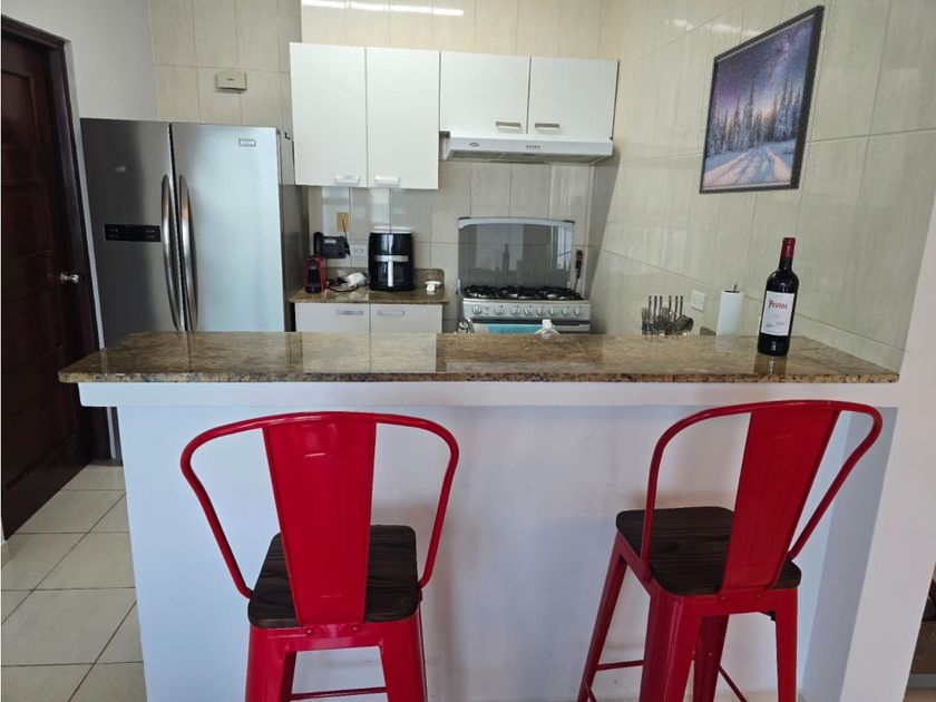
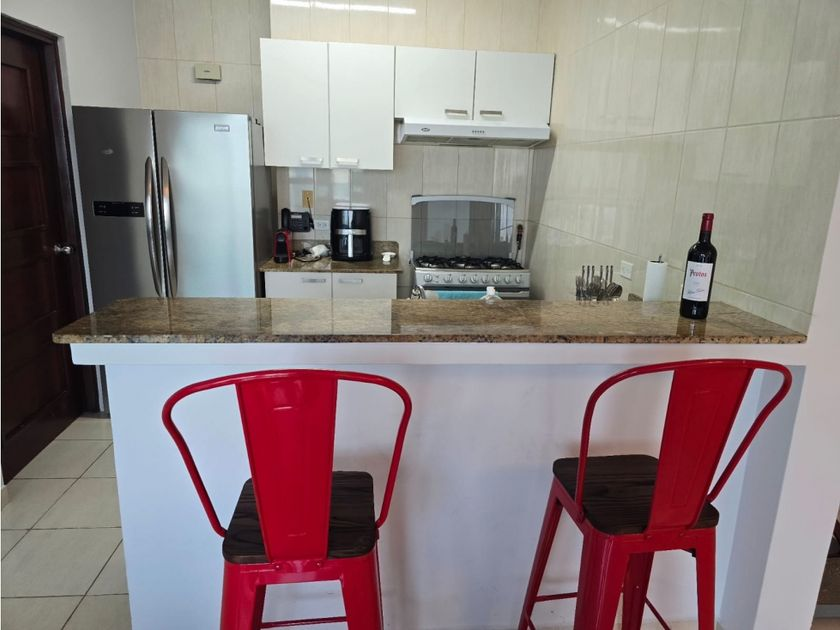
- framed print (751, 115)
